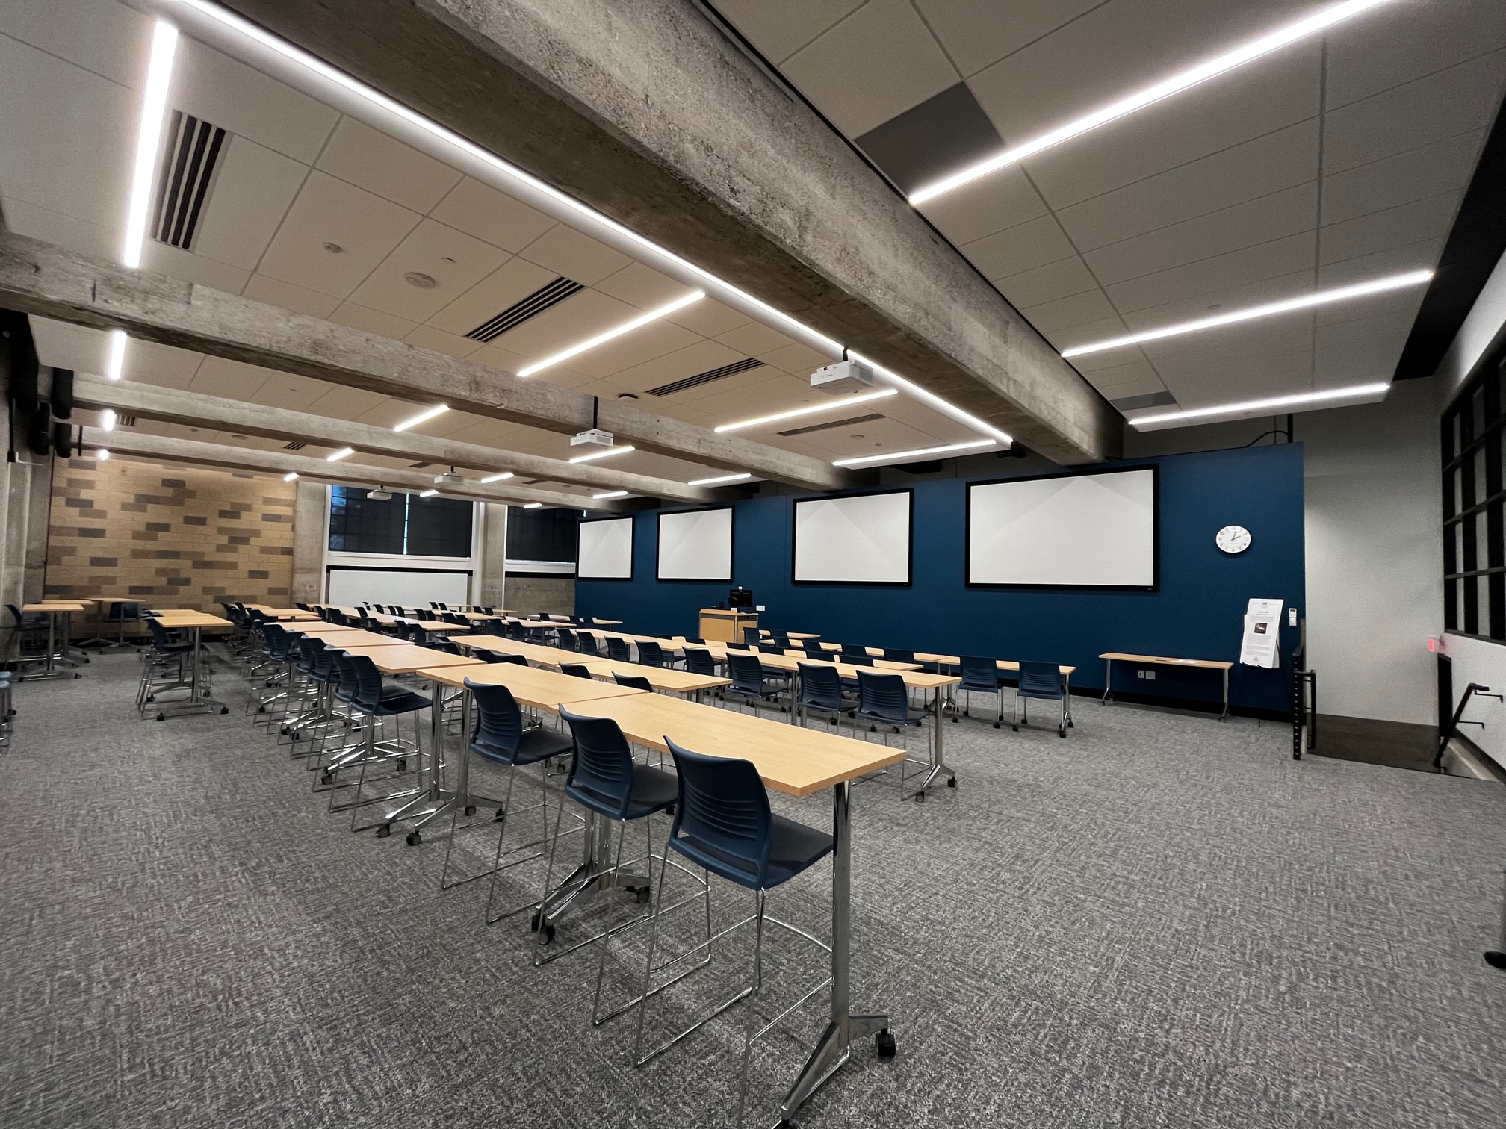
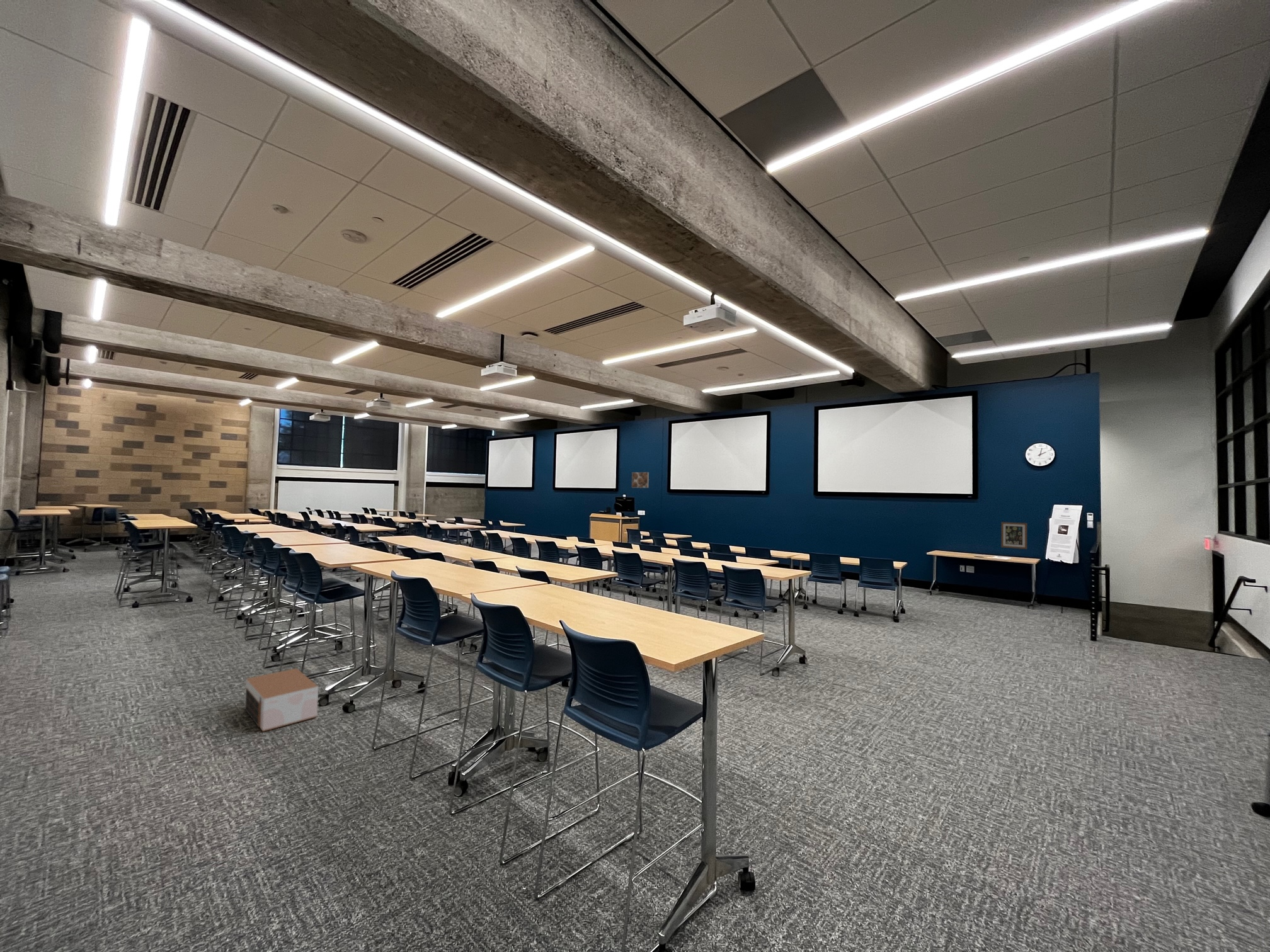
+ cardboard box (280, 697)
+ wall art (1014, 535)
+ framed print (640, 480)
